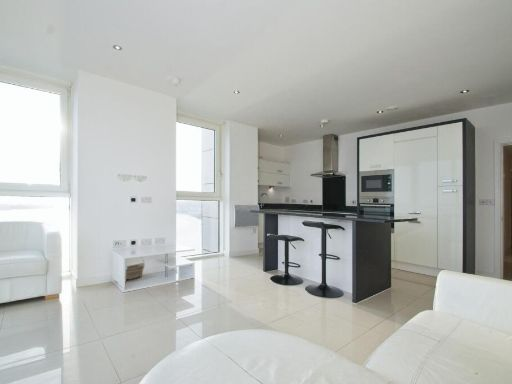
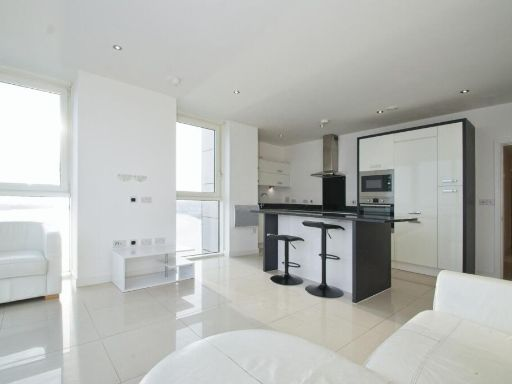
- basket (131, 265)
